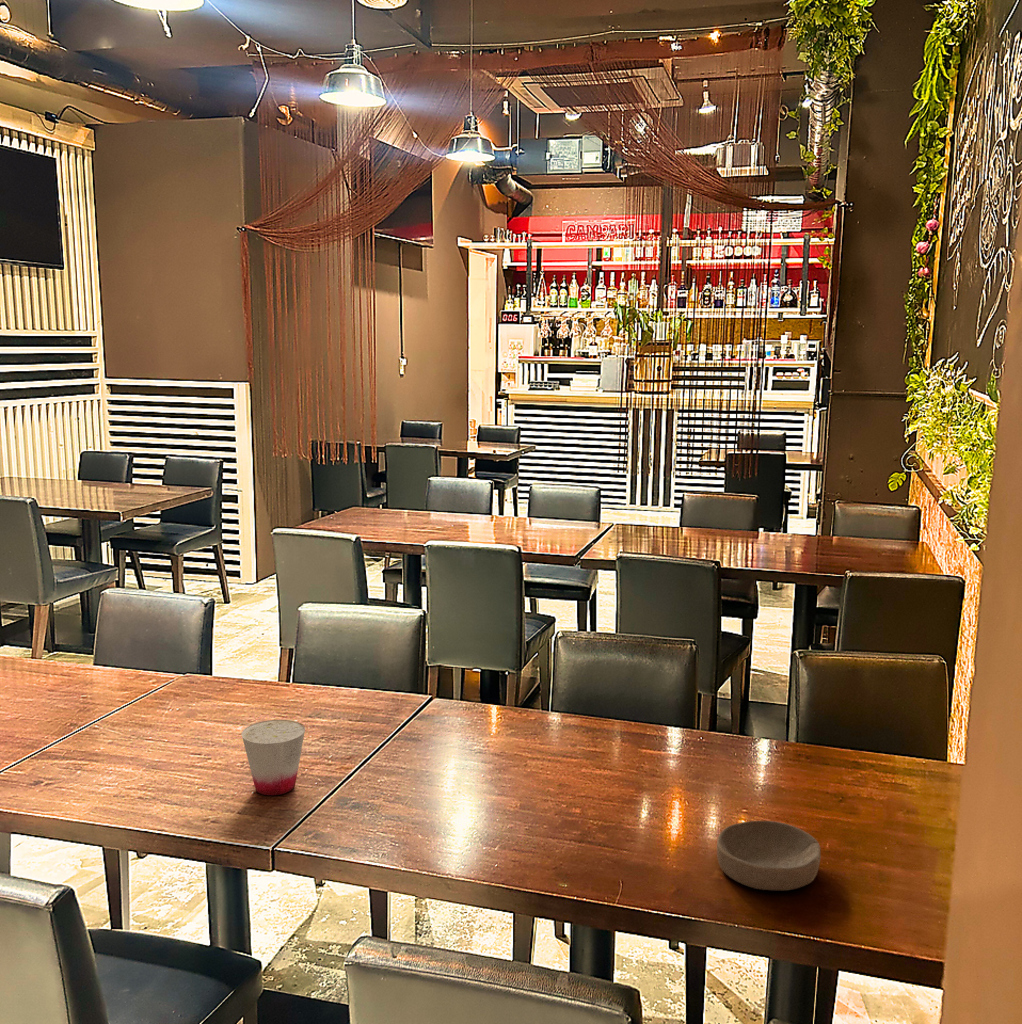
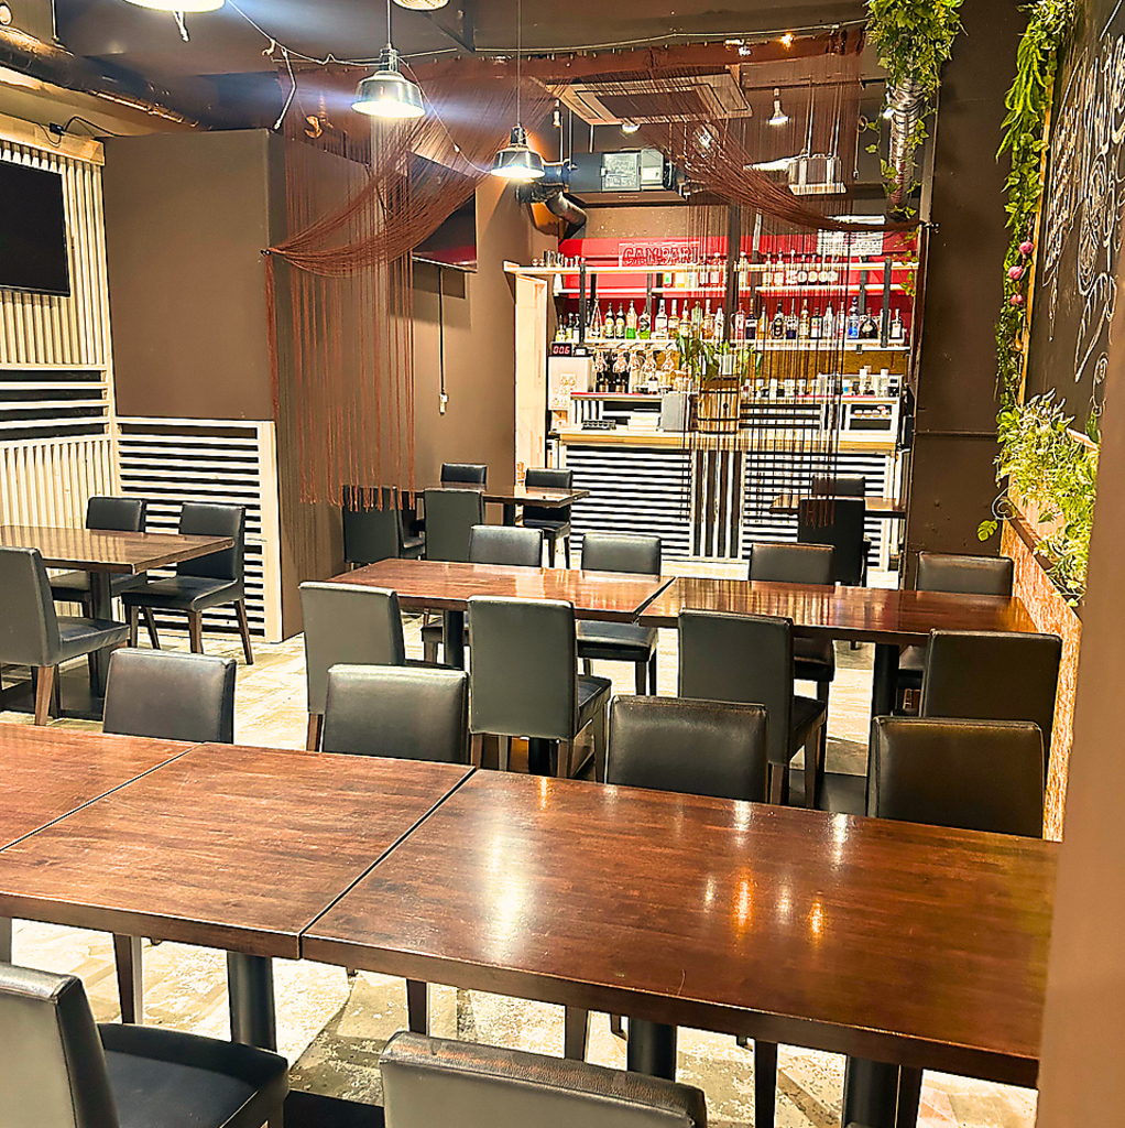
- bowl (768, 855)
- cup (274, 759)
